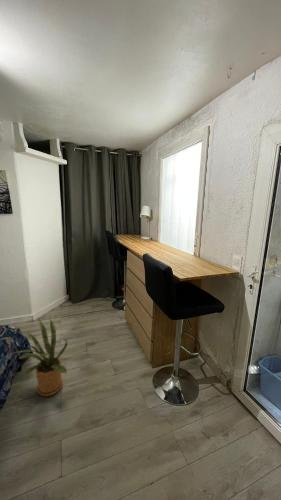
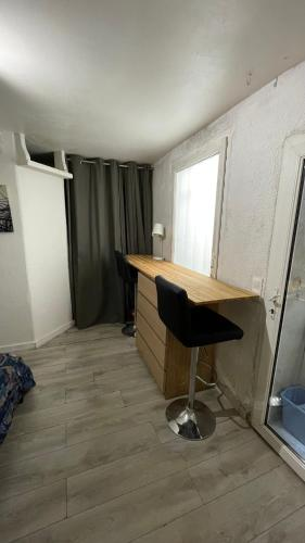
- house plant (43, 359)
